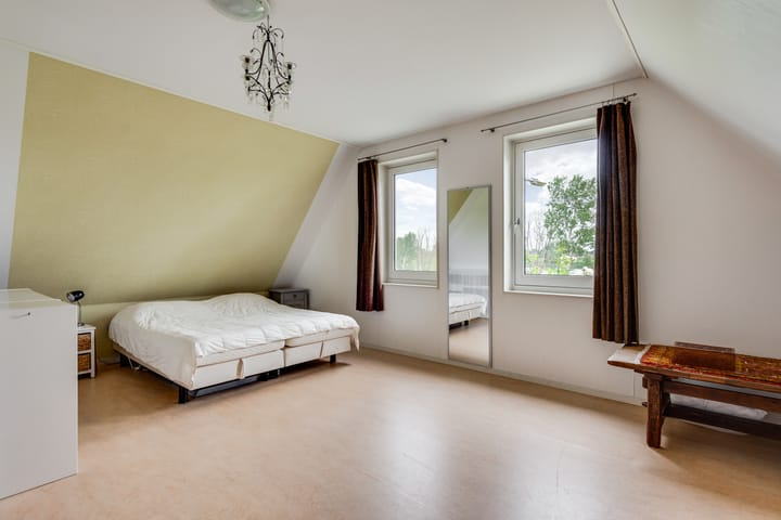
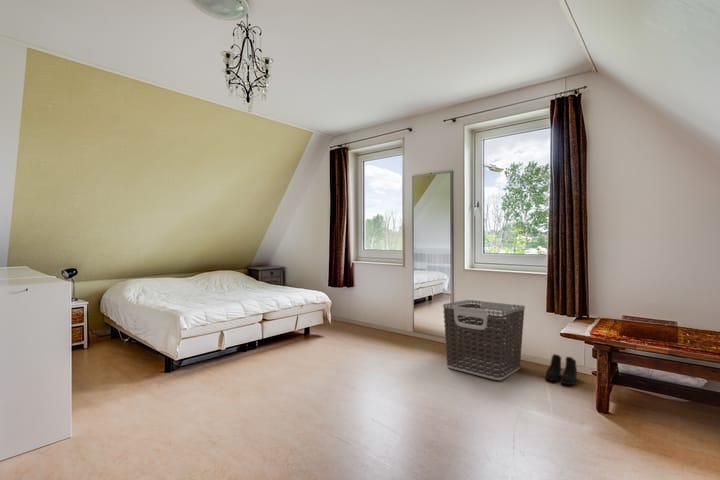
+ boots (560, 367)
+ clothes hamper (483, 336)
